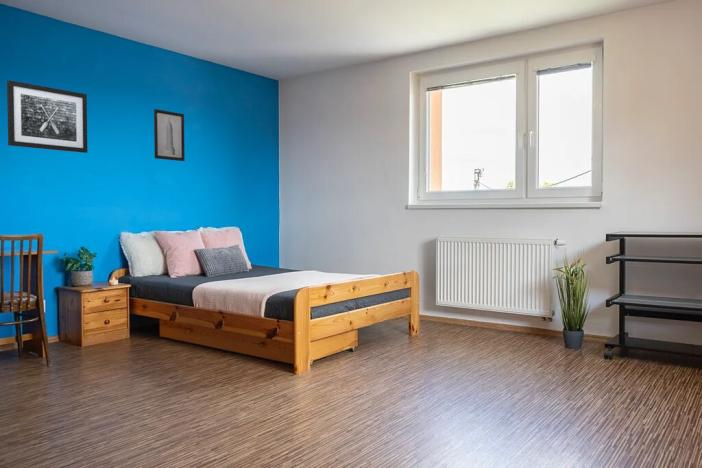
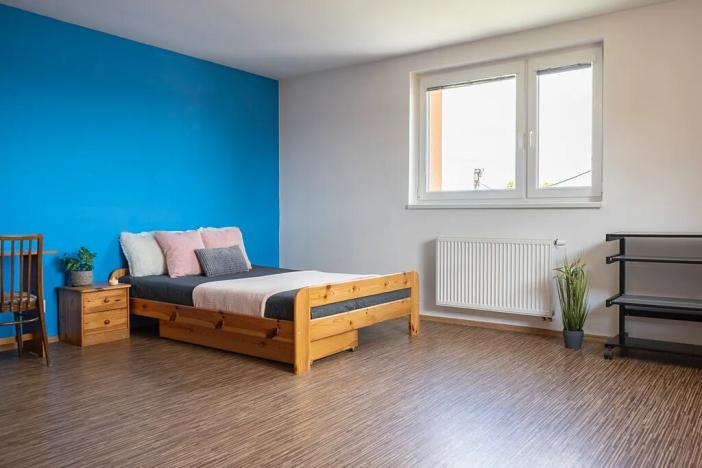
- wall art (169, 135)
- wall art (49, 118)
